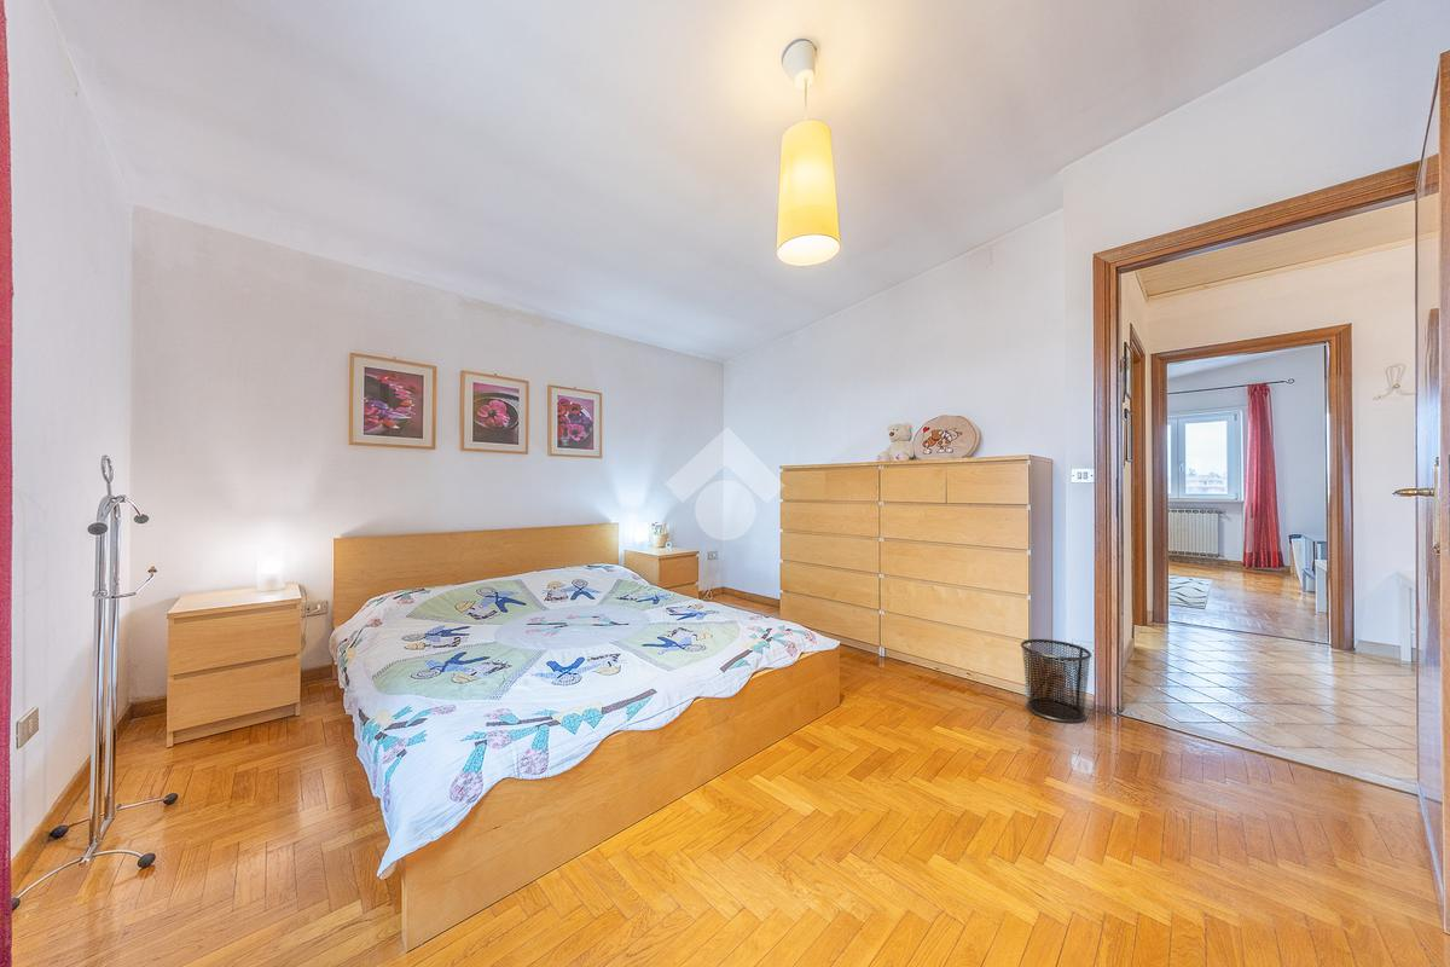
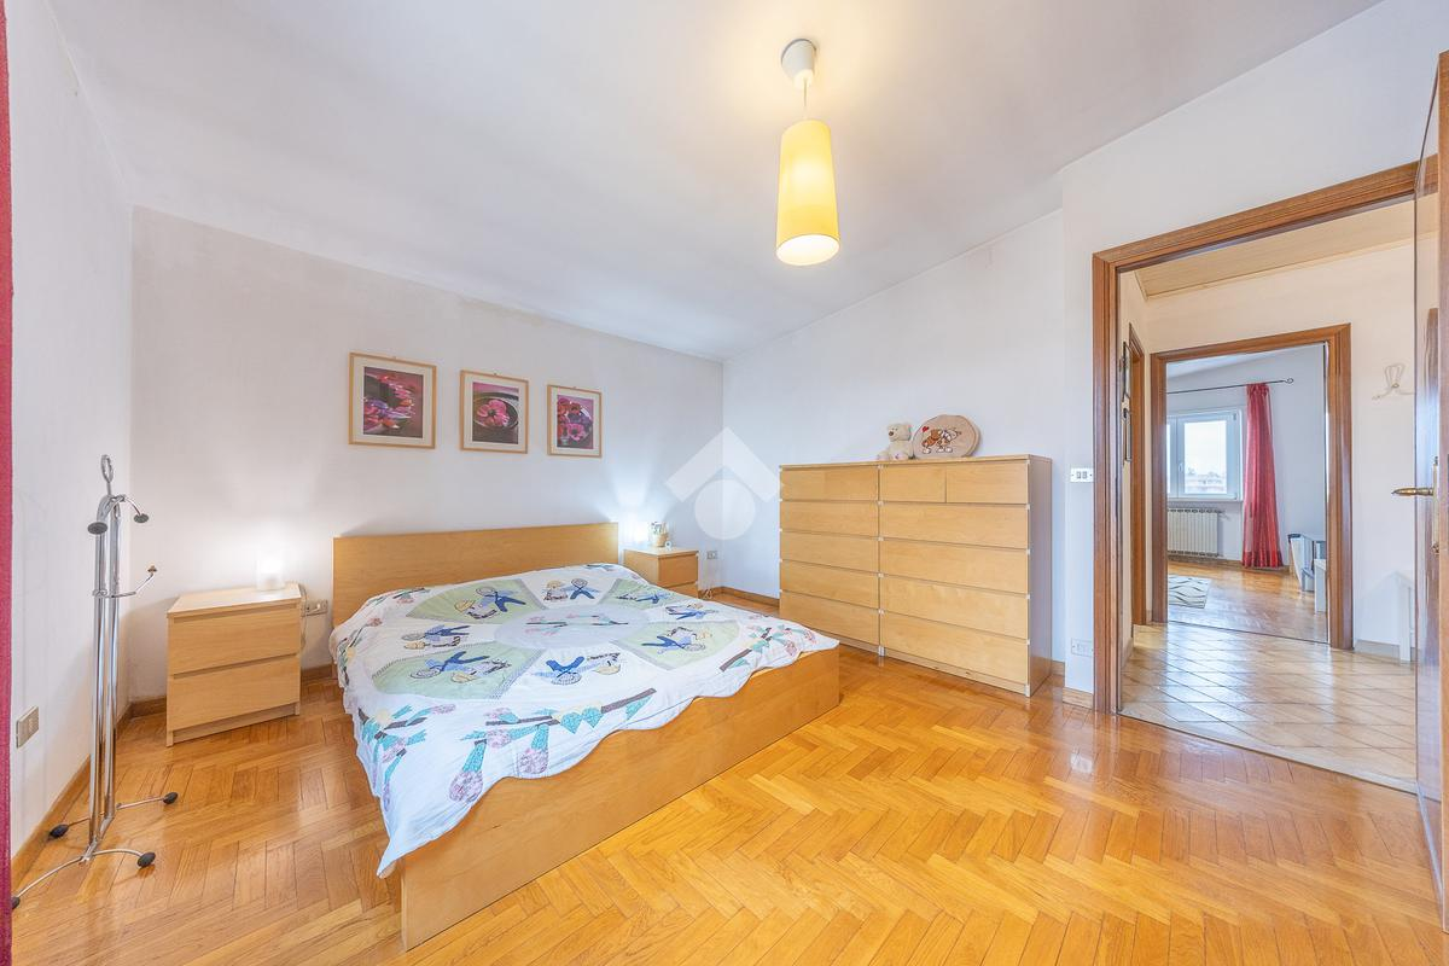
- waste bin (1055, 678)
